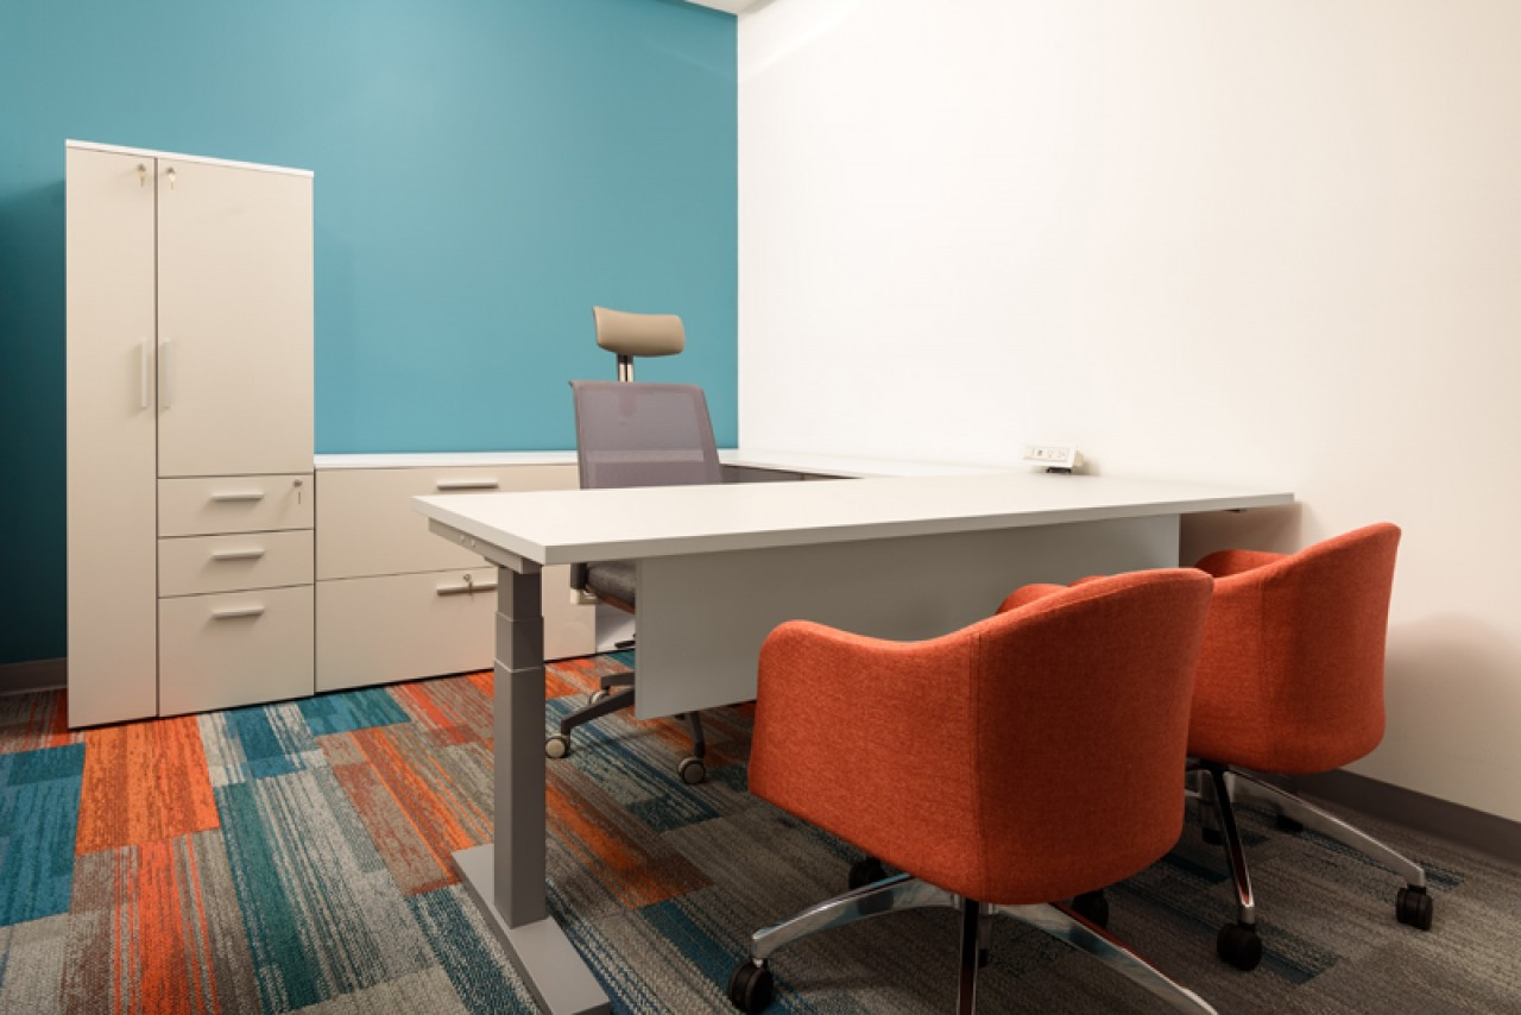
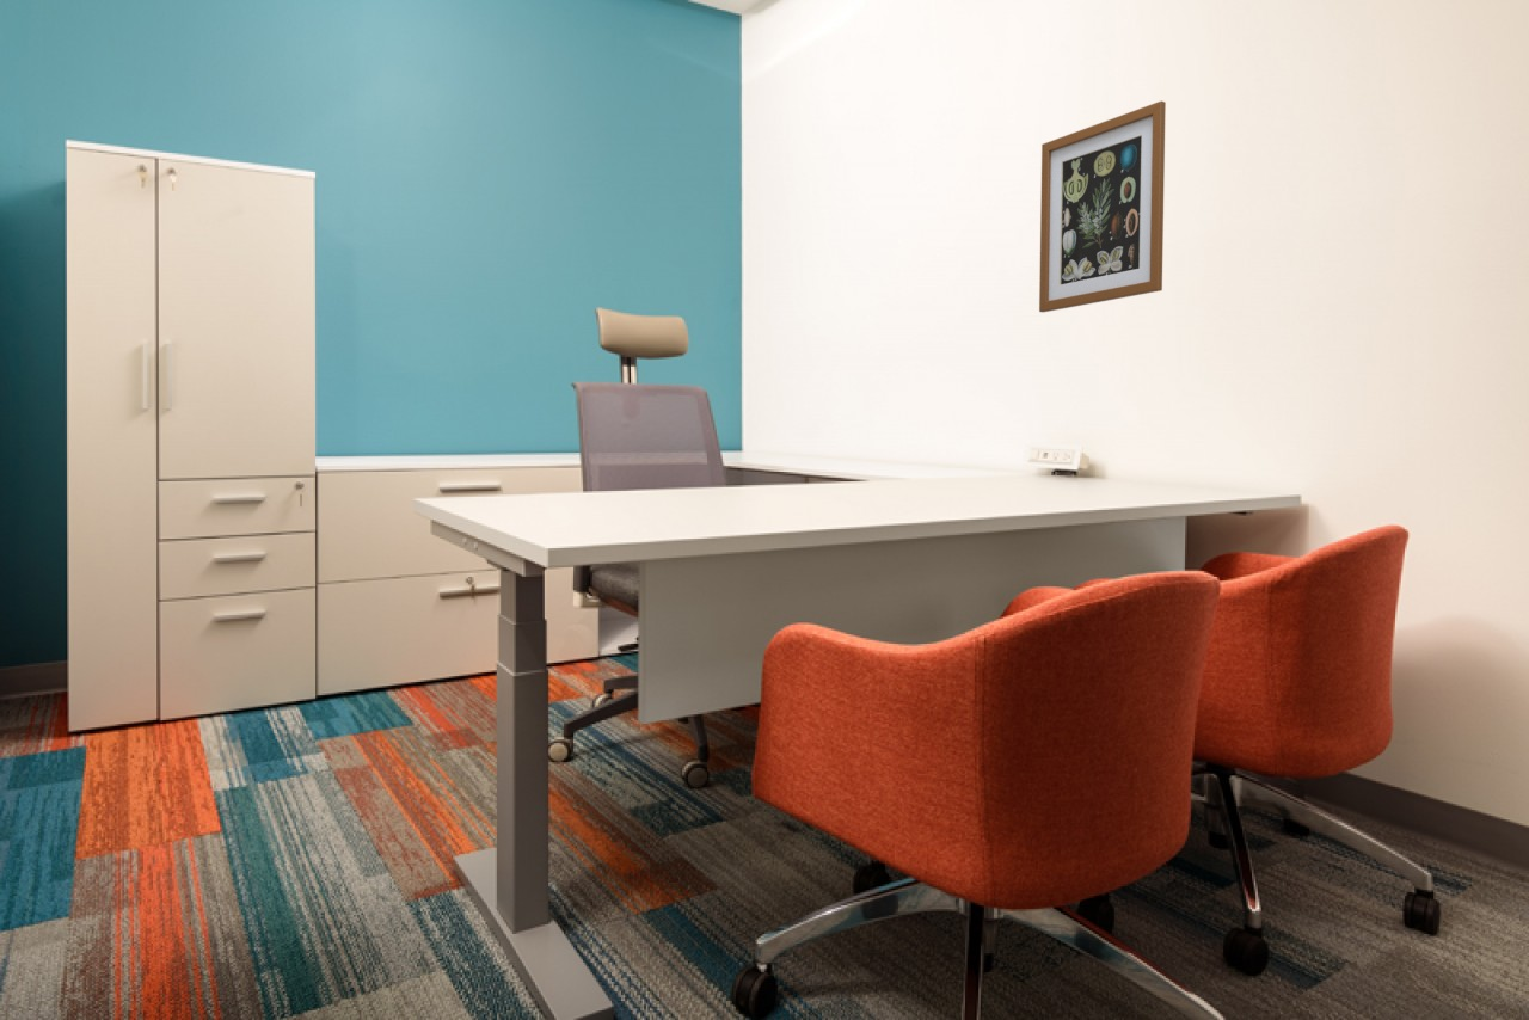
+ wall art (1098, 213)
